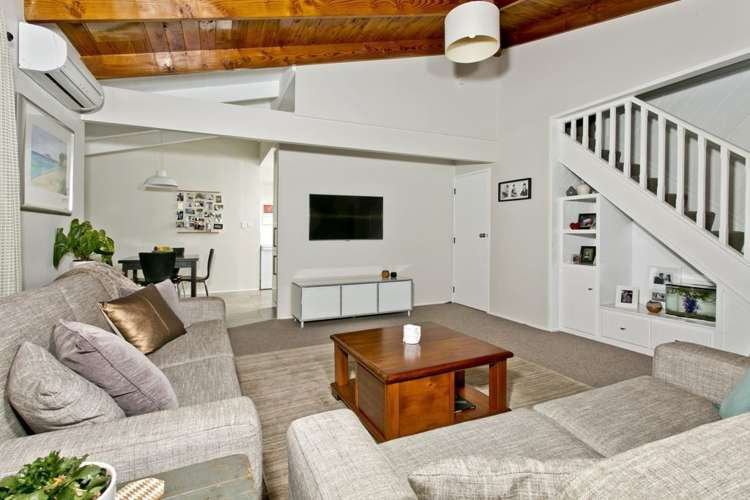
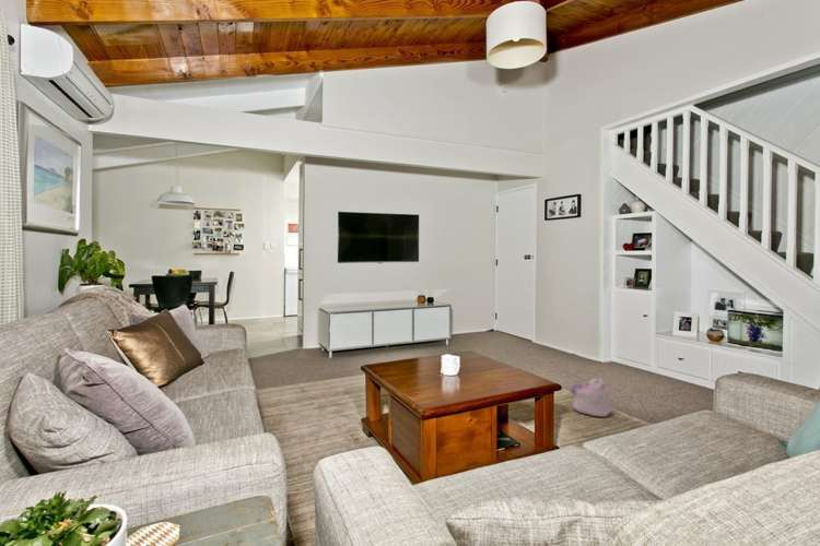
+ plush toy (590, 394)
